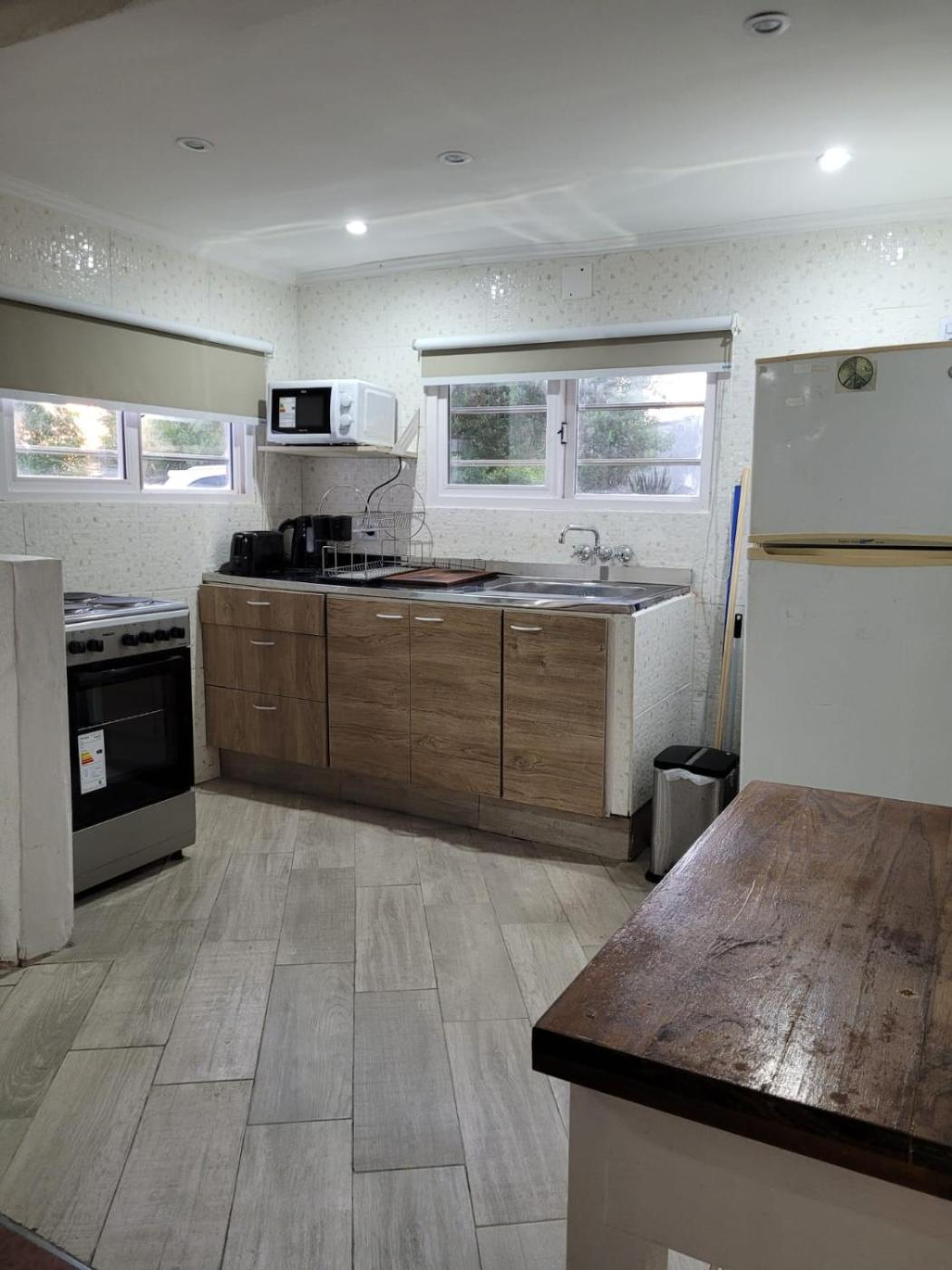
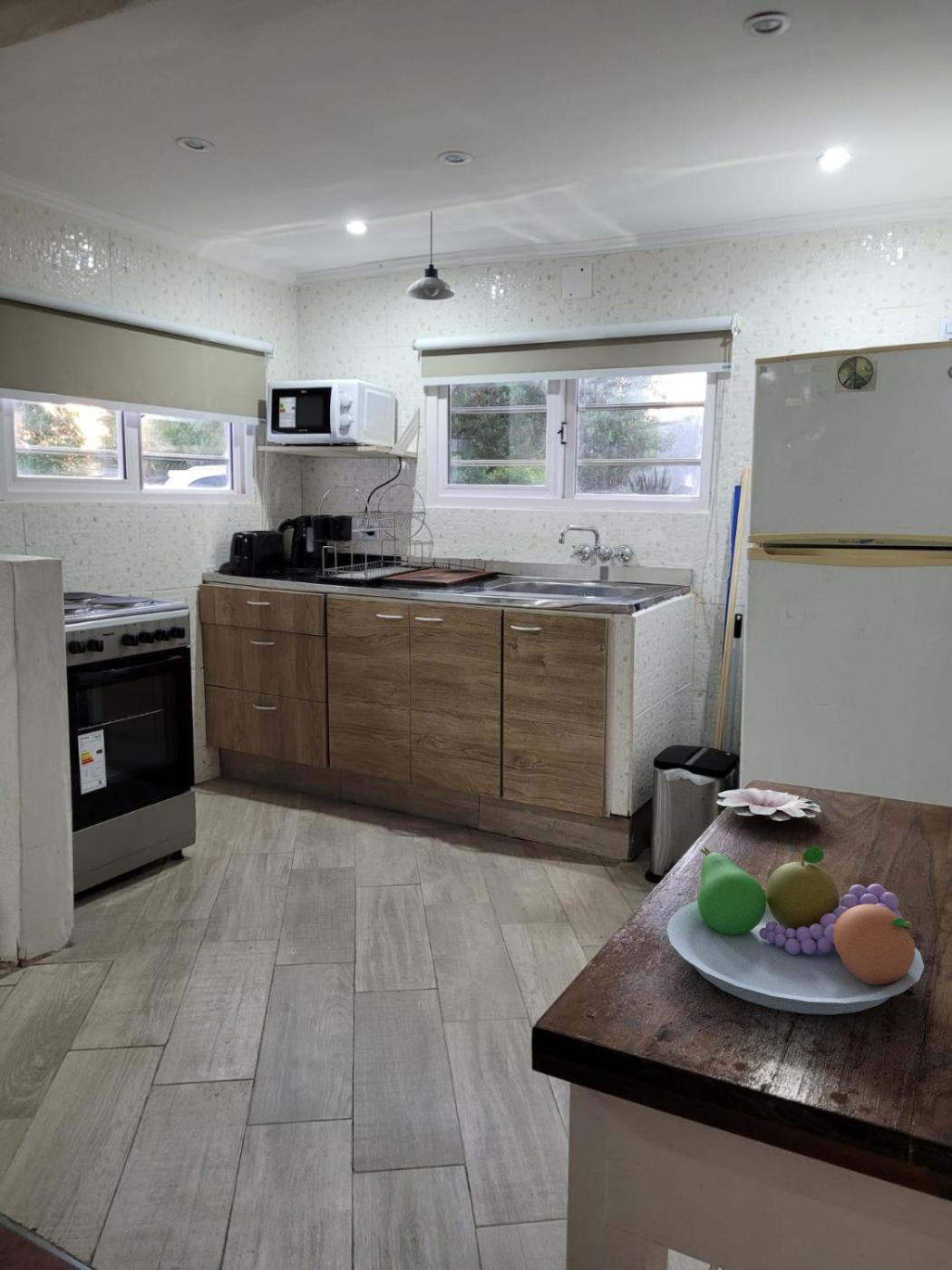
+ pendant light (431, 253)
+ flower (768, 806)
+ fruit bowl (787, 913)
